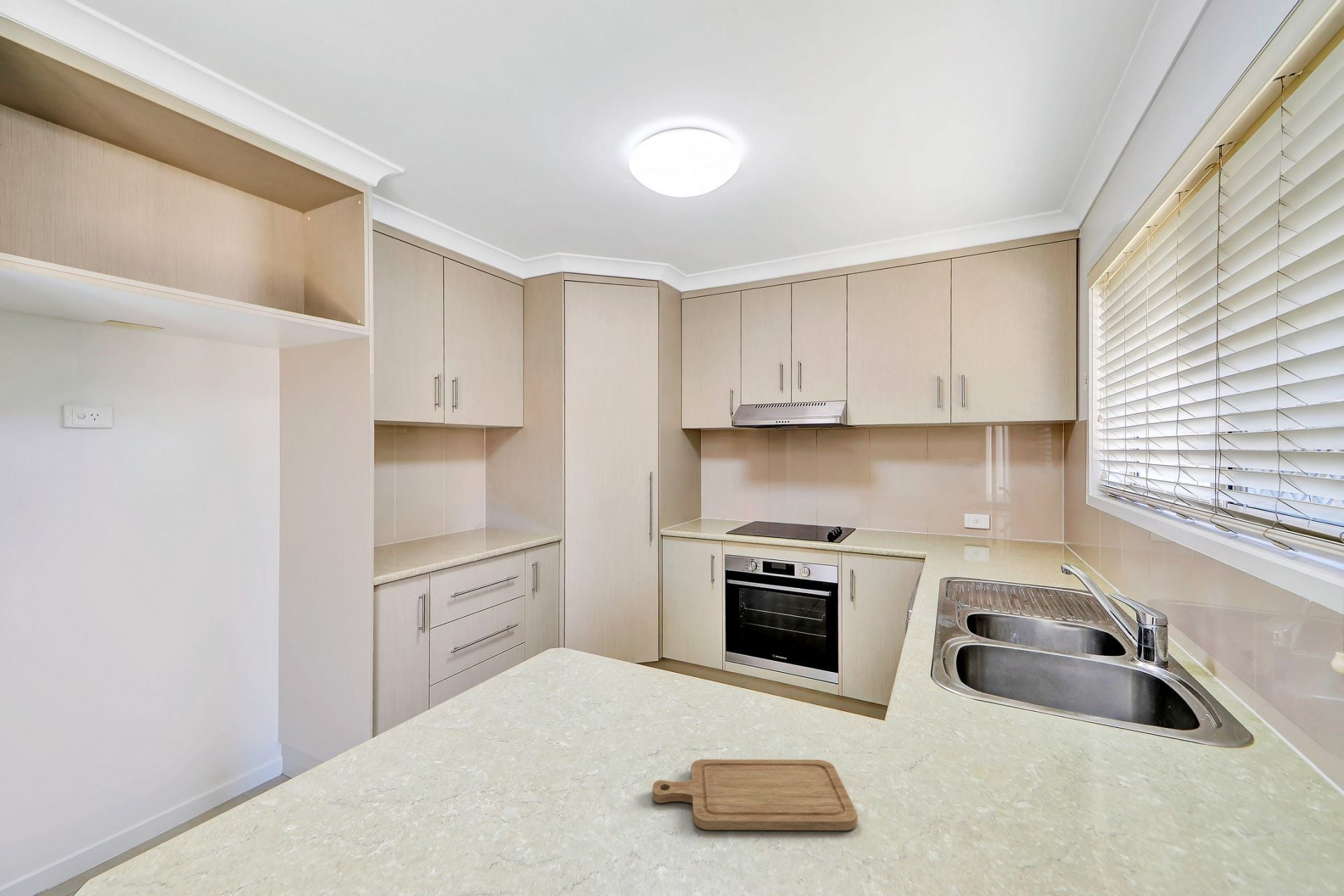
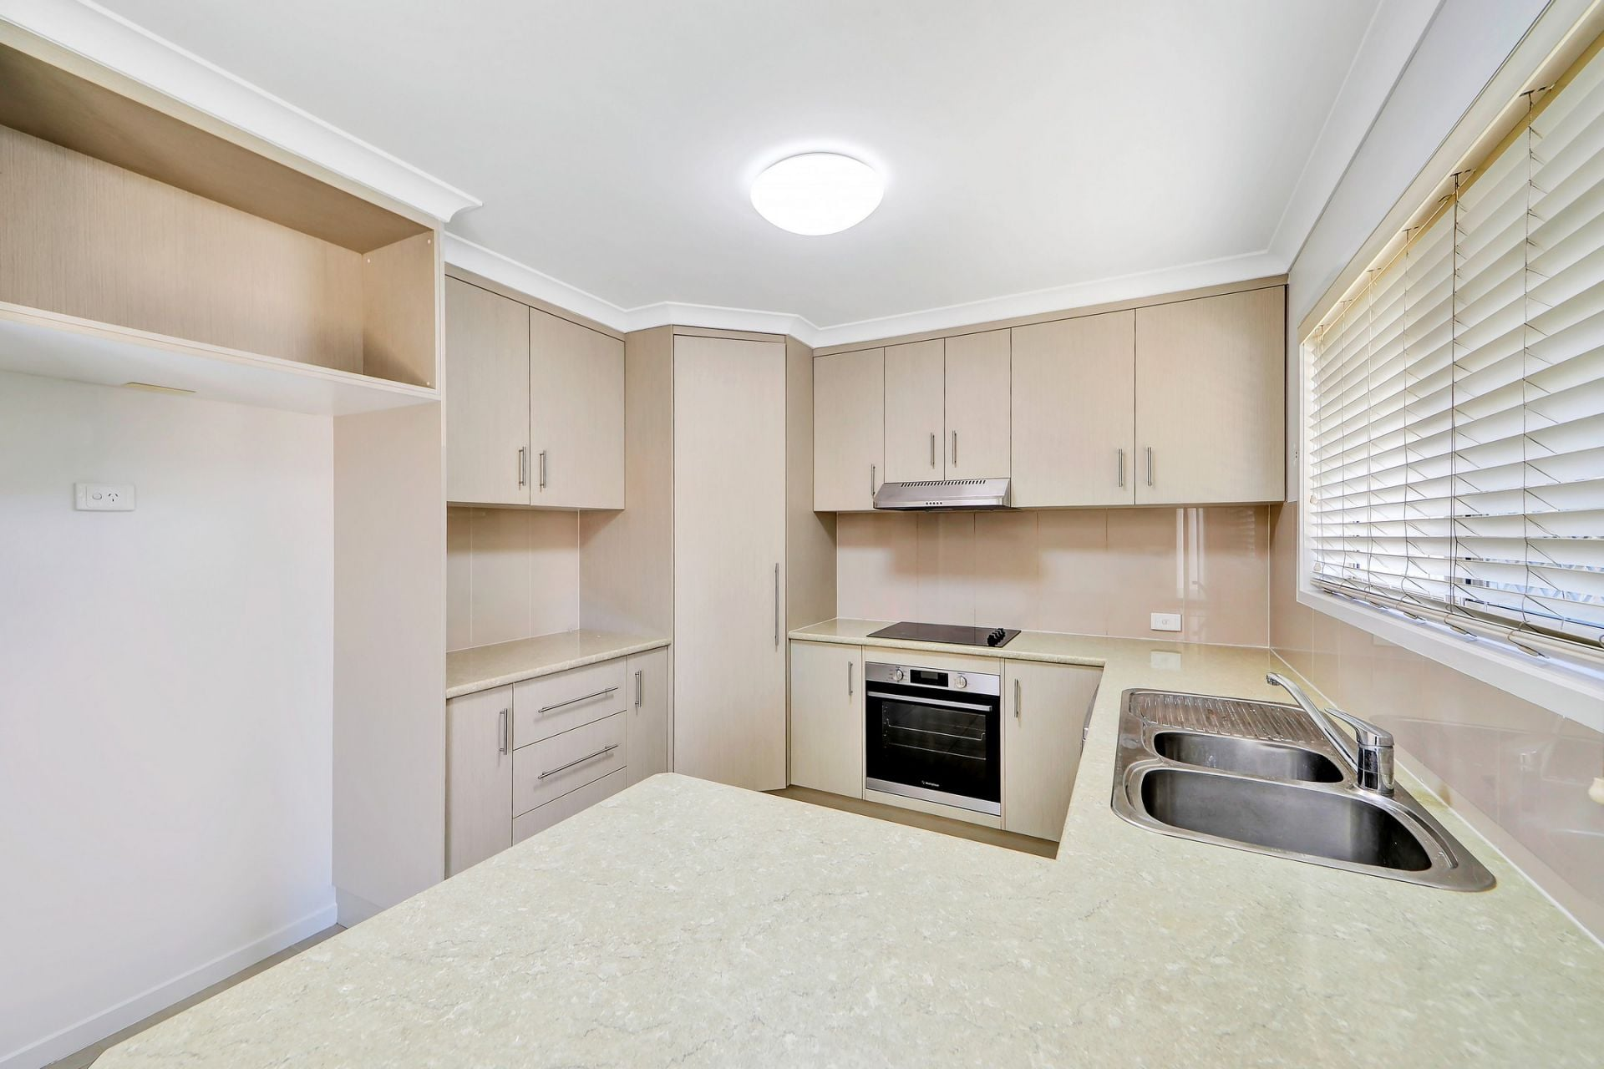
- chopping board (748, 791)
